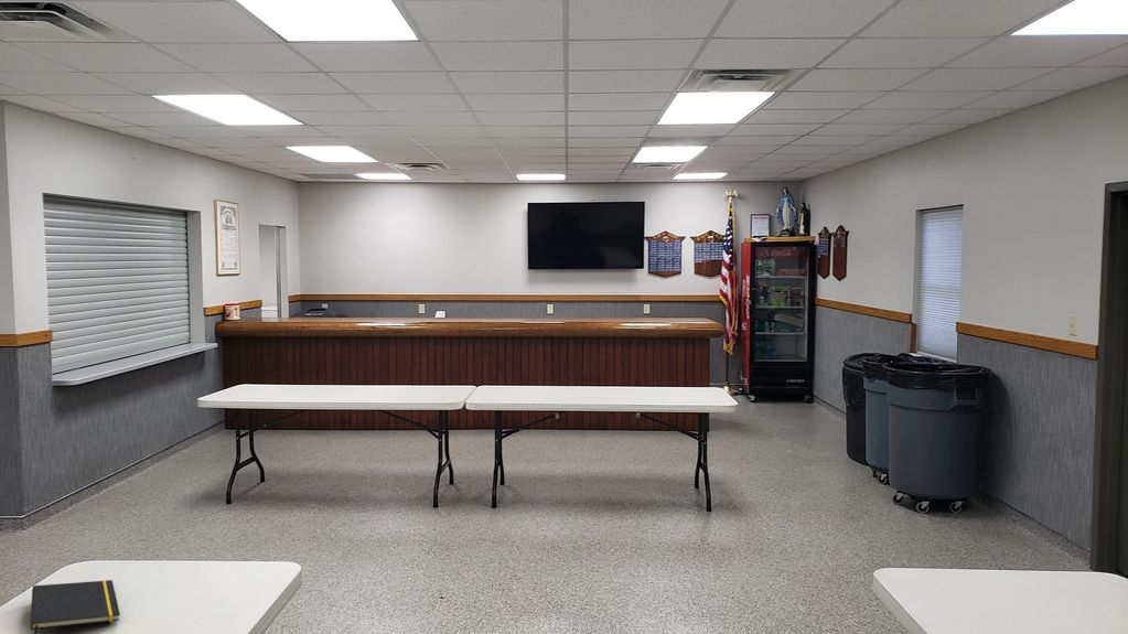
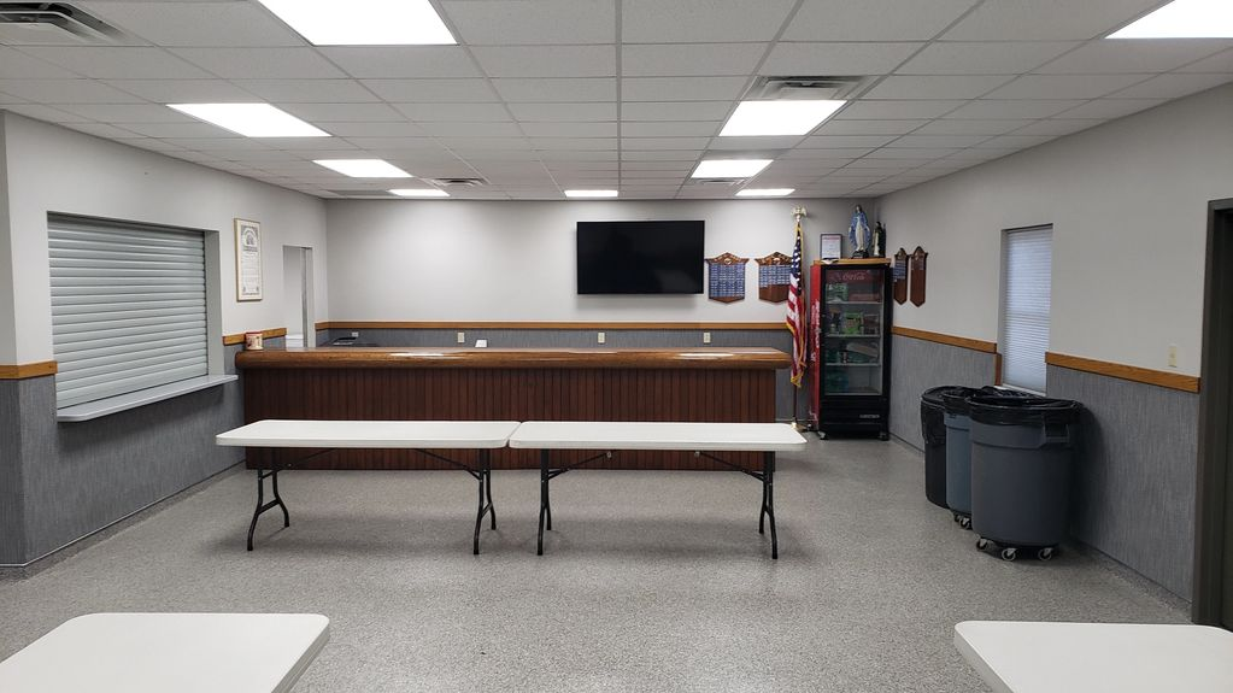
- notepad (75, 602)
